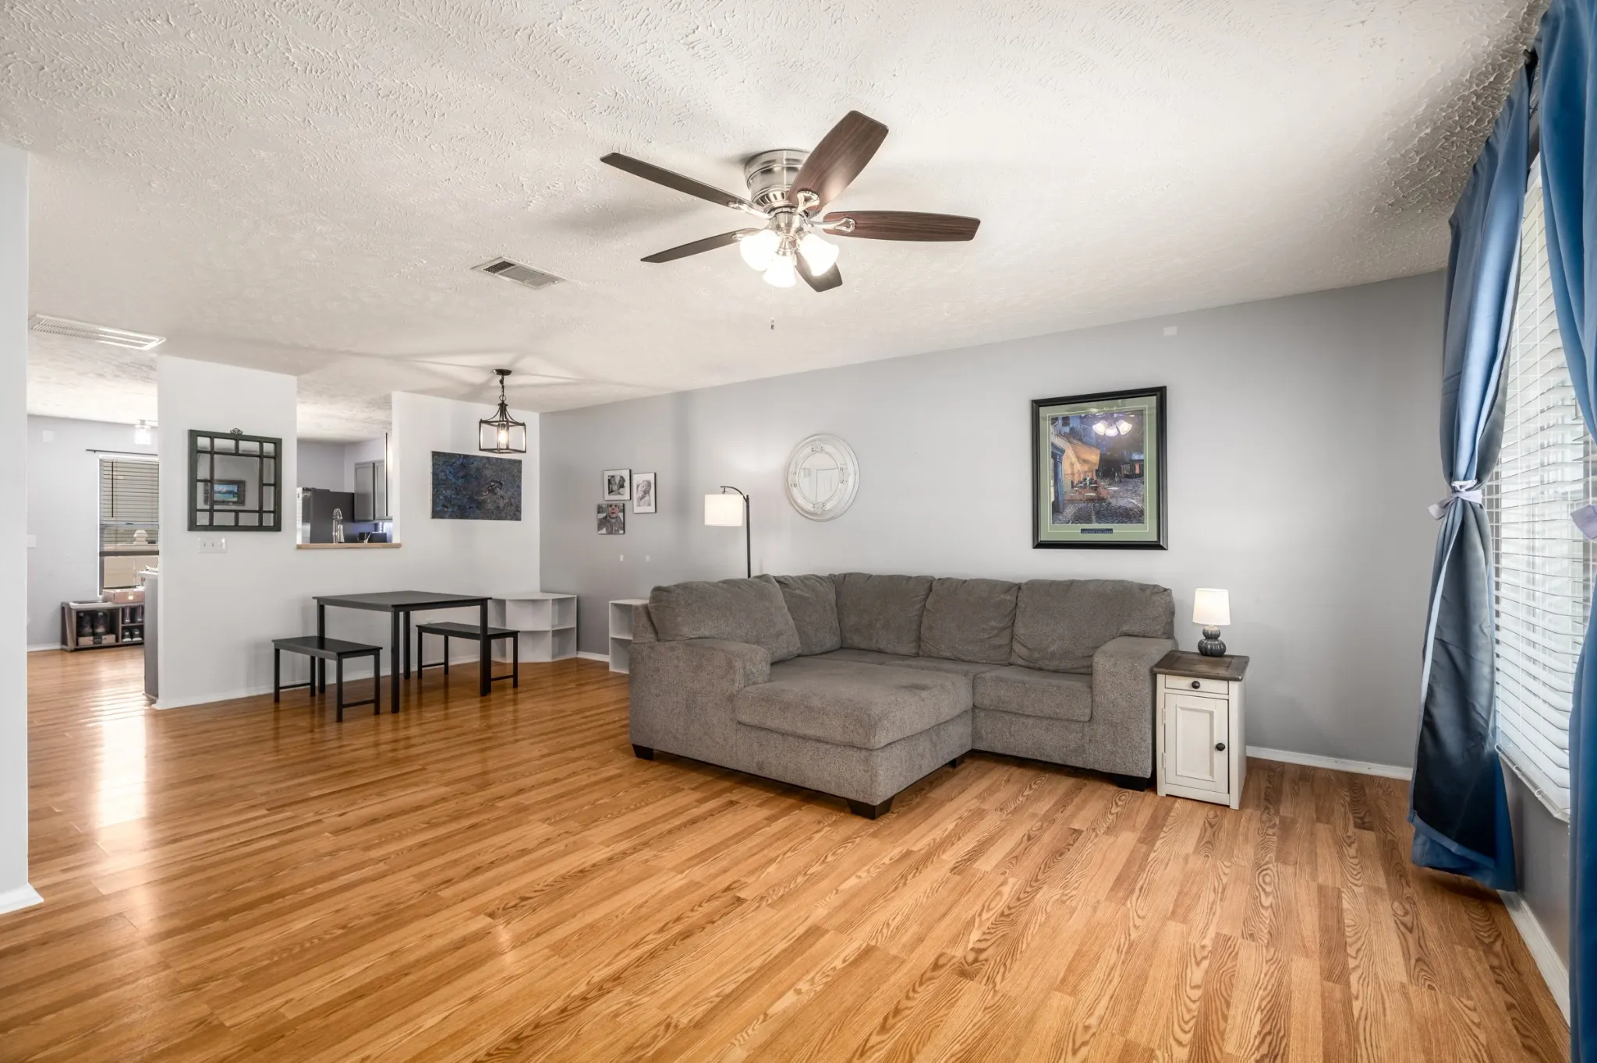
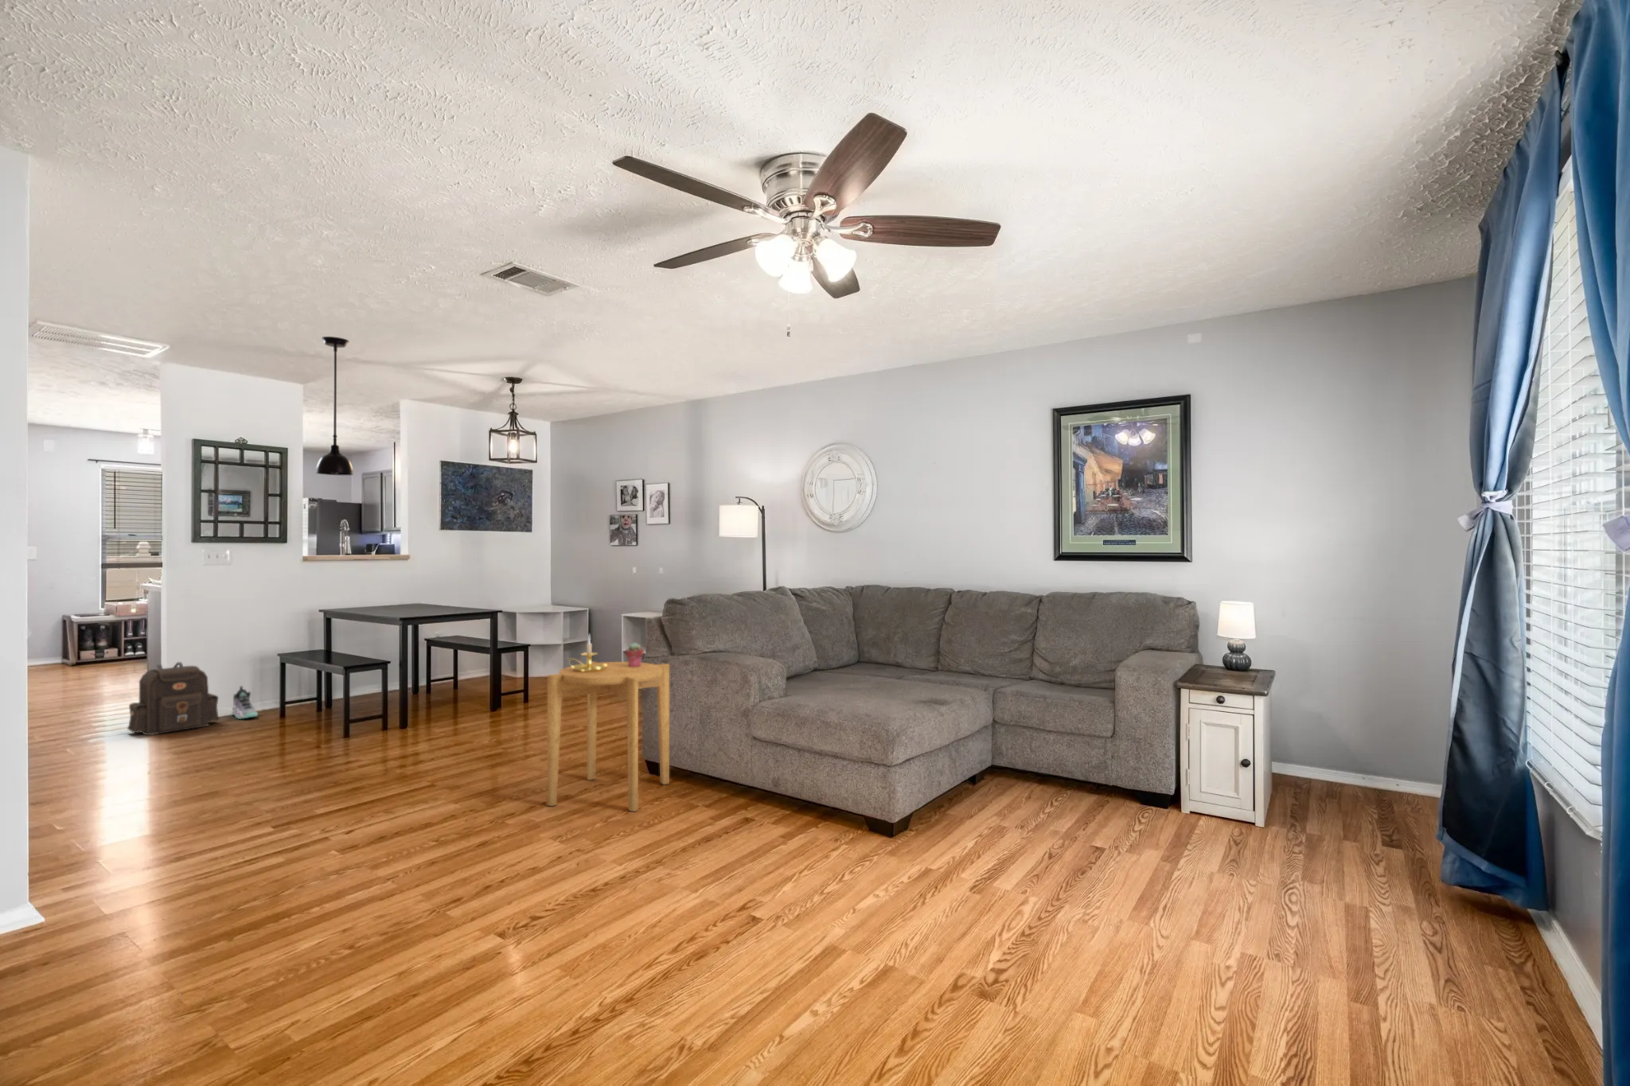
+ backpack (175, 696)
+ sneaker (242, 701)
+ light fixture (334, 406)
+ side table (596, 731)
+ potted succulent (634, 653)
+ candle holder (587, 651)
